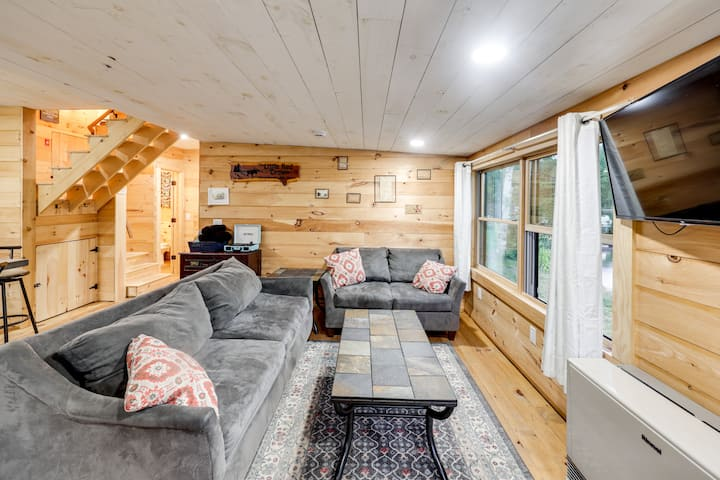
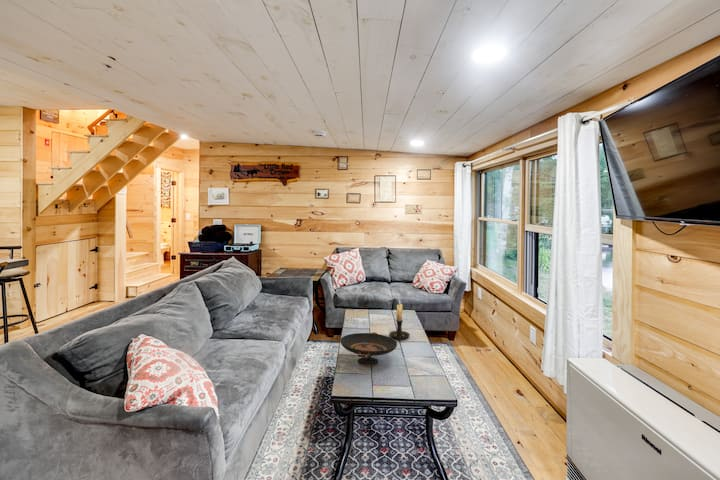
+ decorative bowl (368, 351)
+ candle holder (399, 318)
